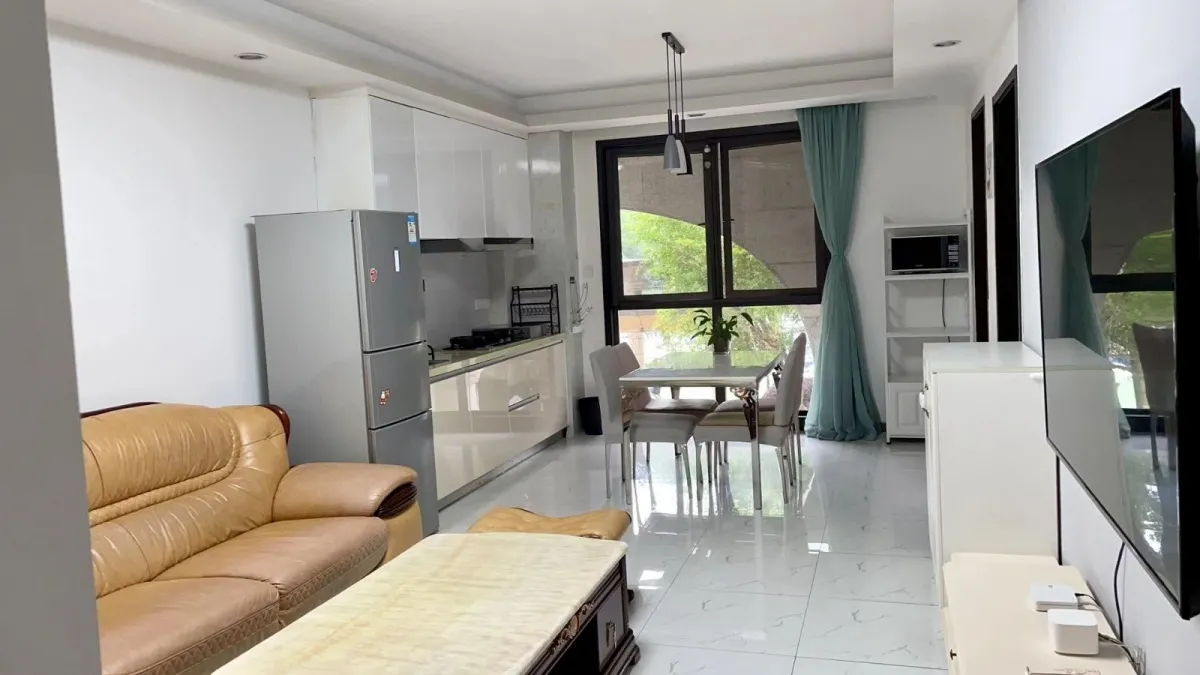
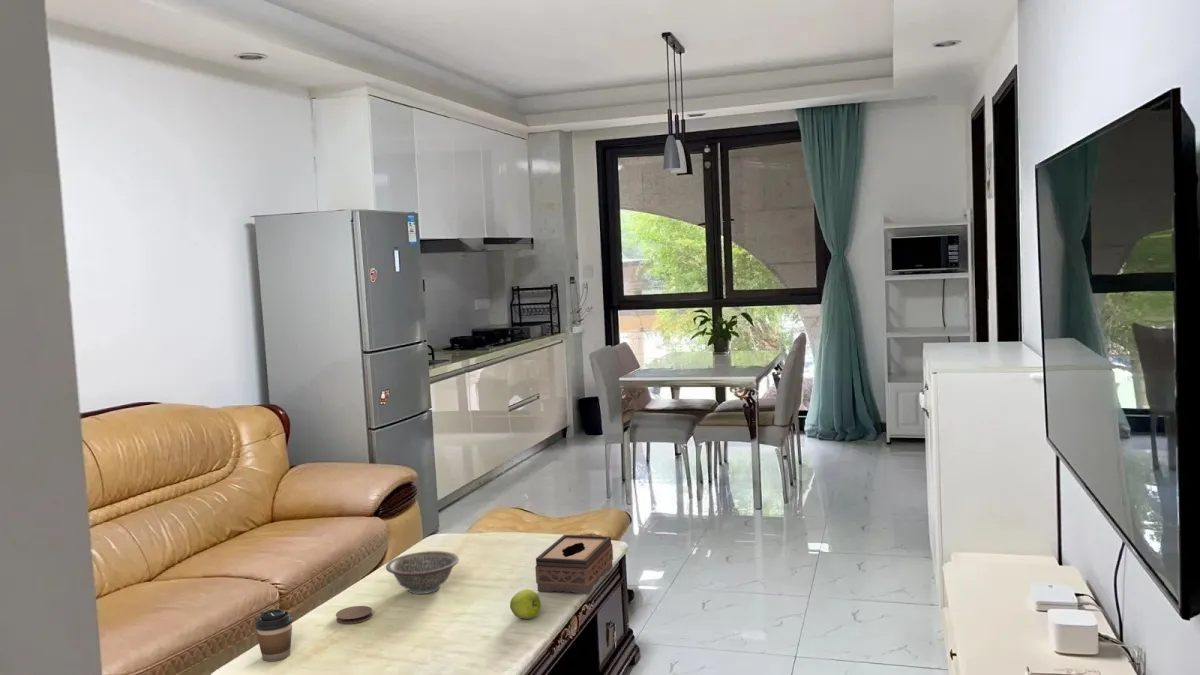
+ coffee cup (274, 632)
+ tissue box (575, 562)
+ apple (525, 603)
+ decorative bowl (423, 575)
+ coaster (354, 614)
